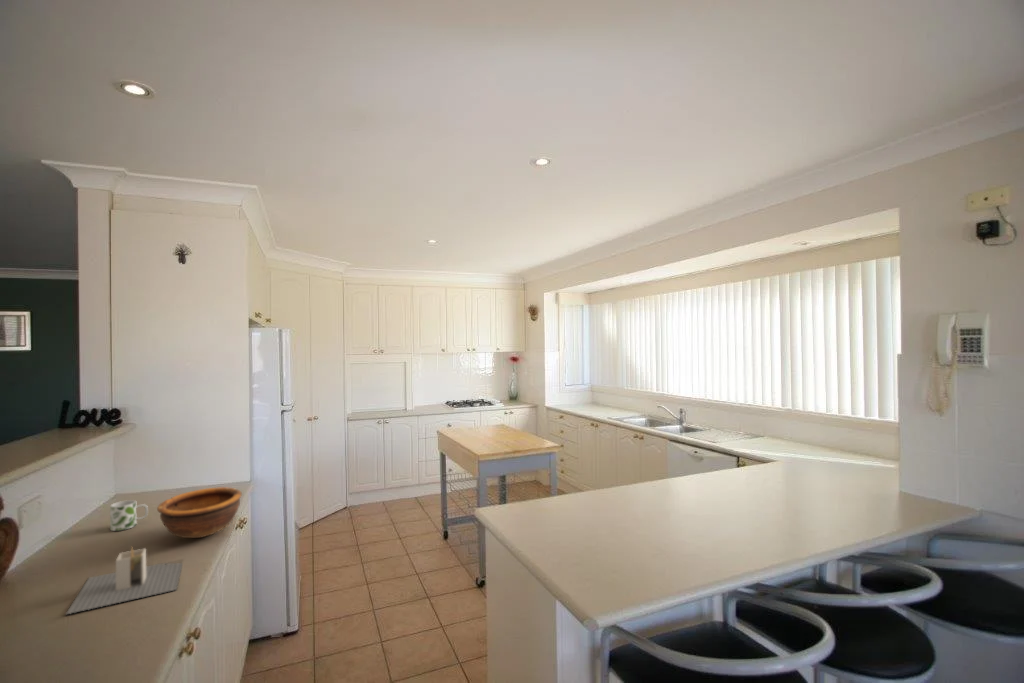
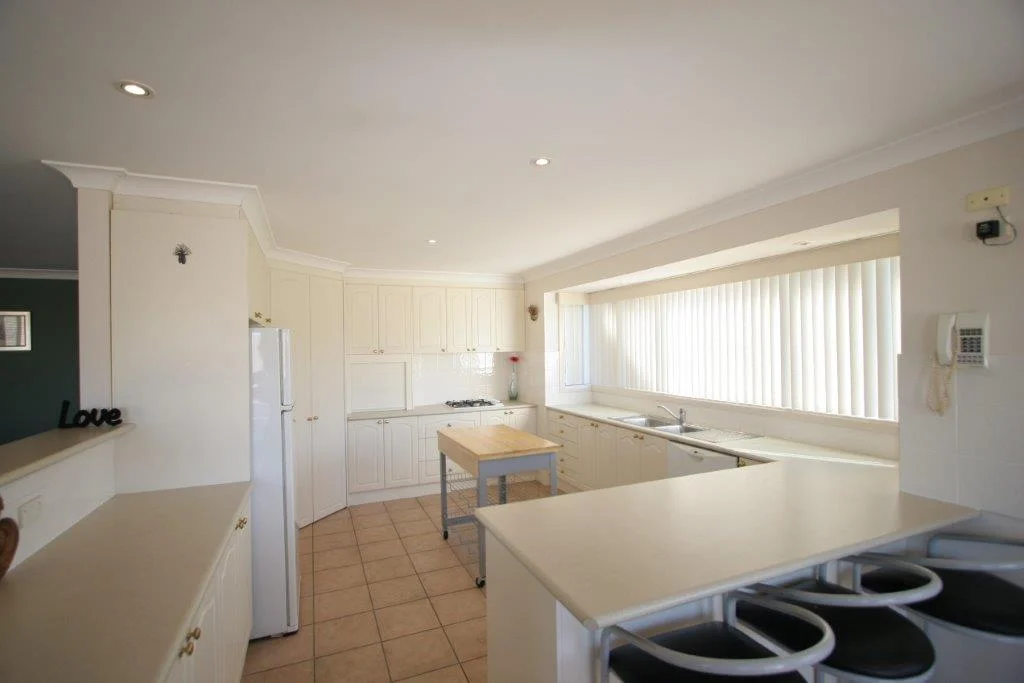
- utensil holder (131, 564)
- bowl (201, 515)
- mug (129, 514)
